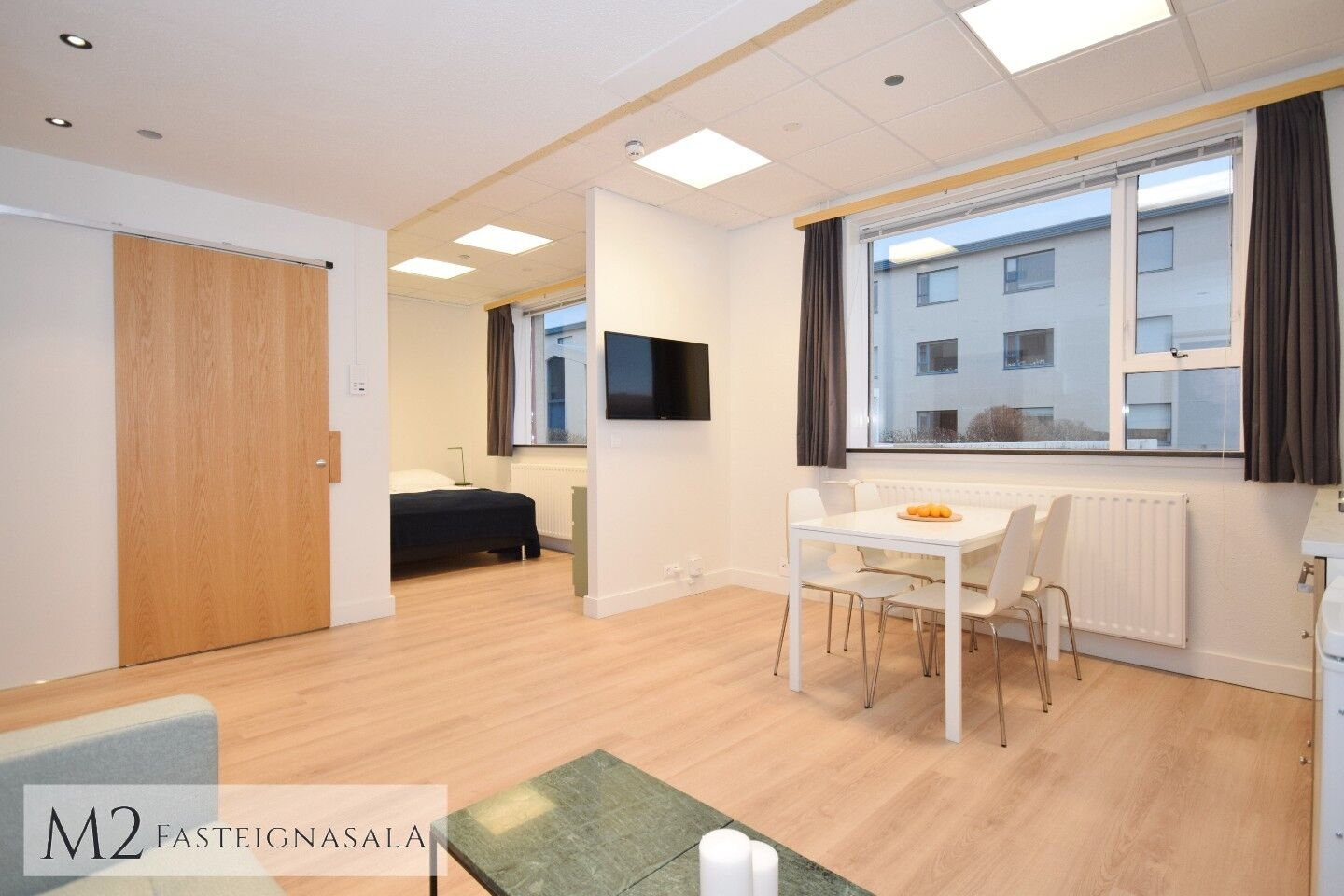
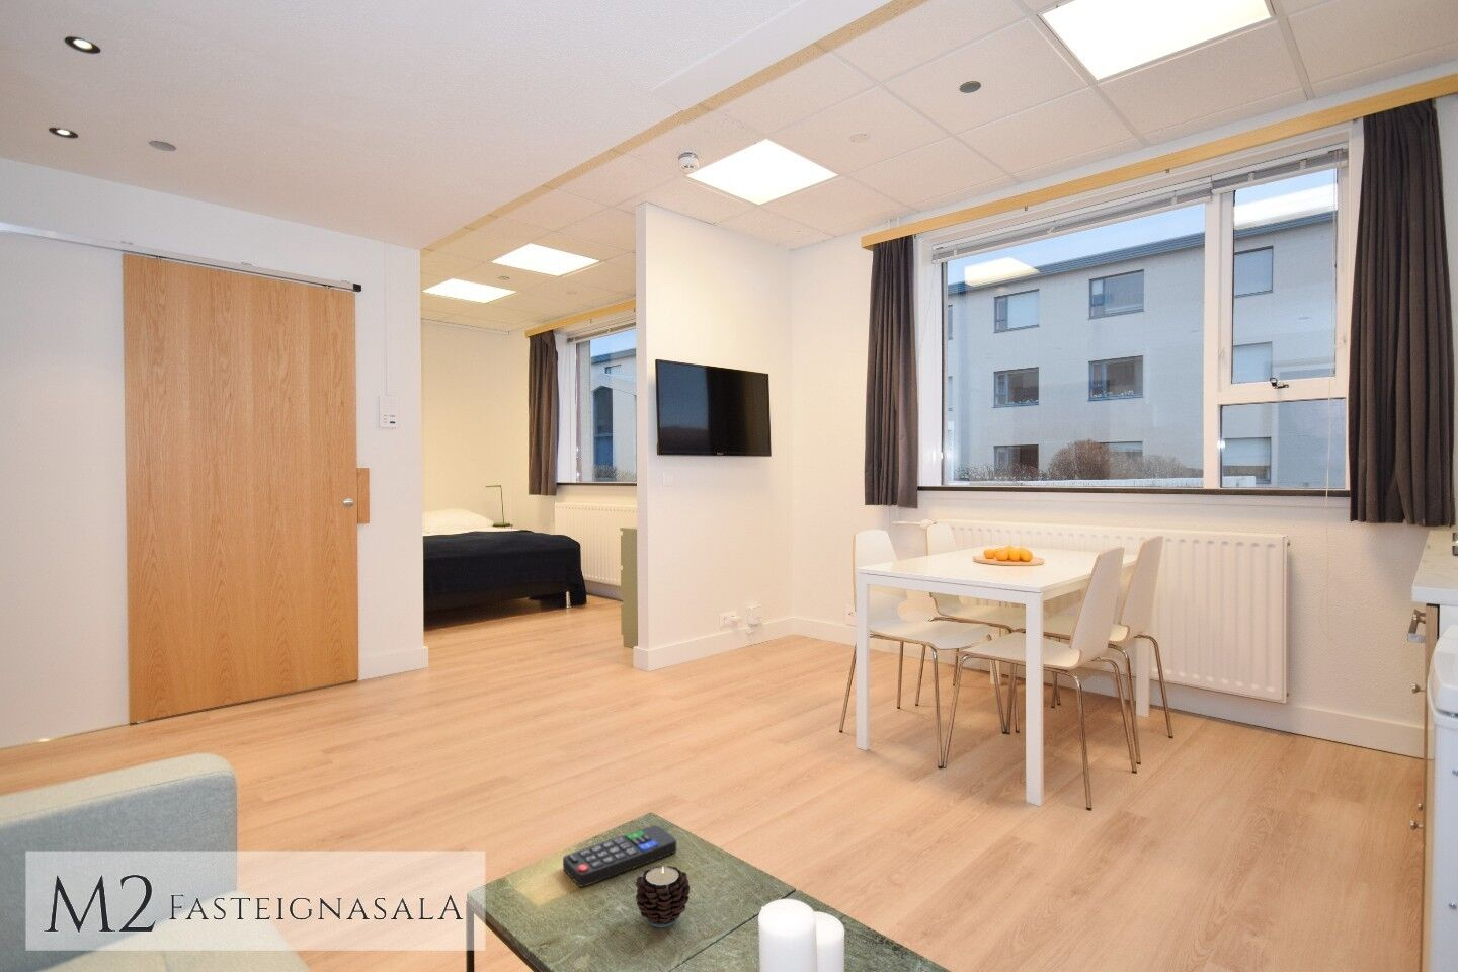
+ candle (662, 892)
+ remote control (621, 853)
